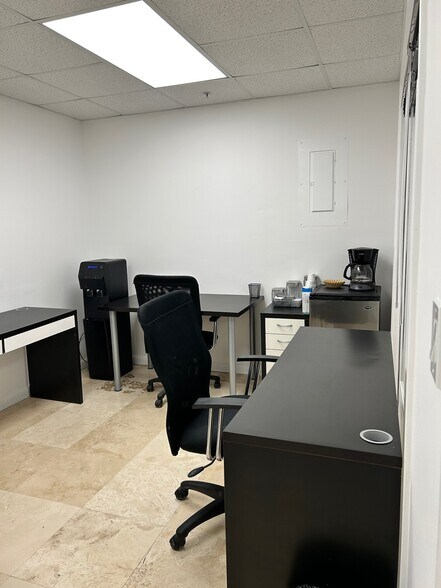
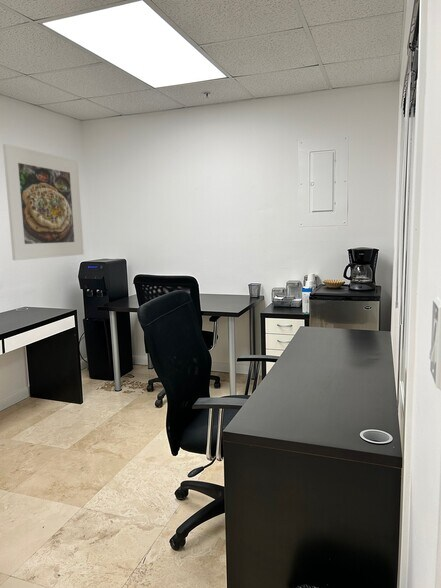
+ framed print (48, 205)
